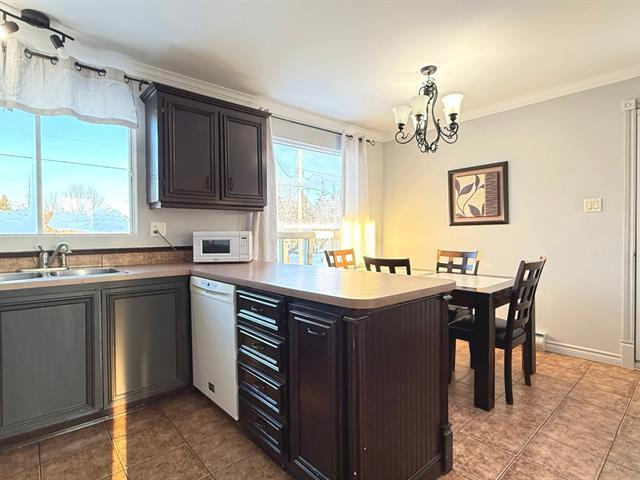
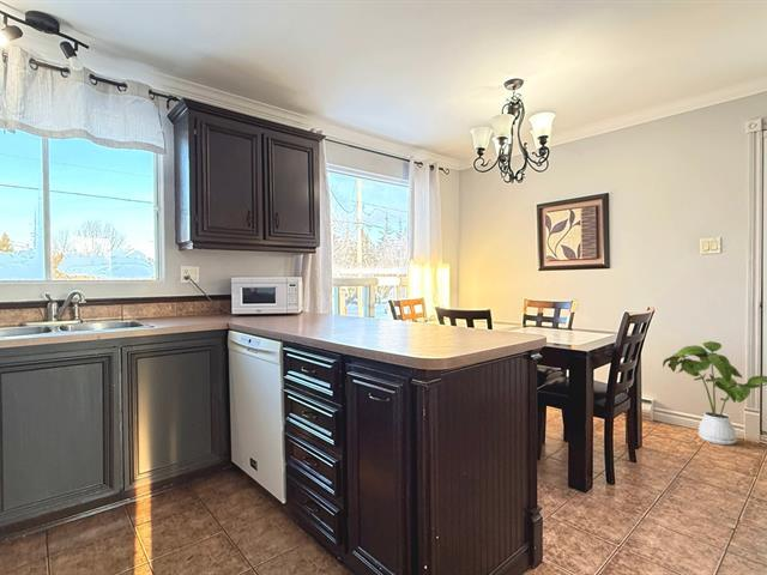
+ house plant (714, 393)
